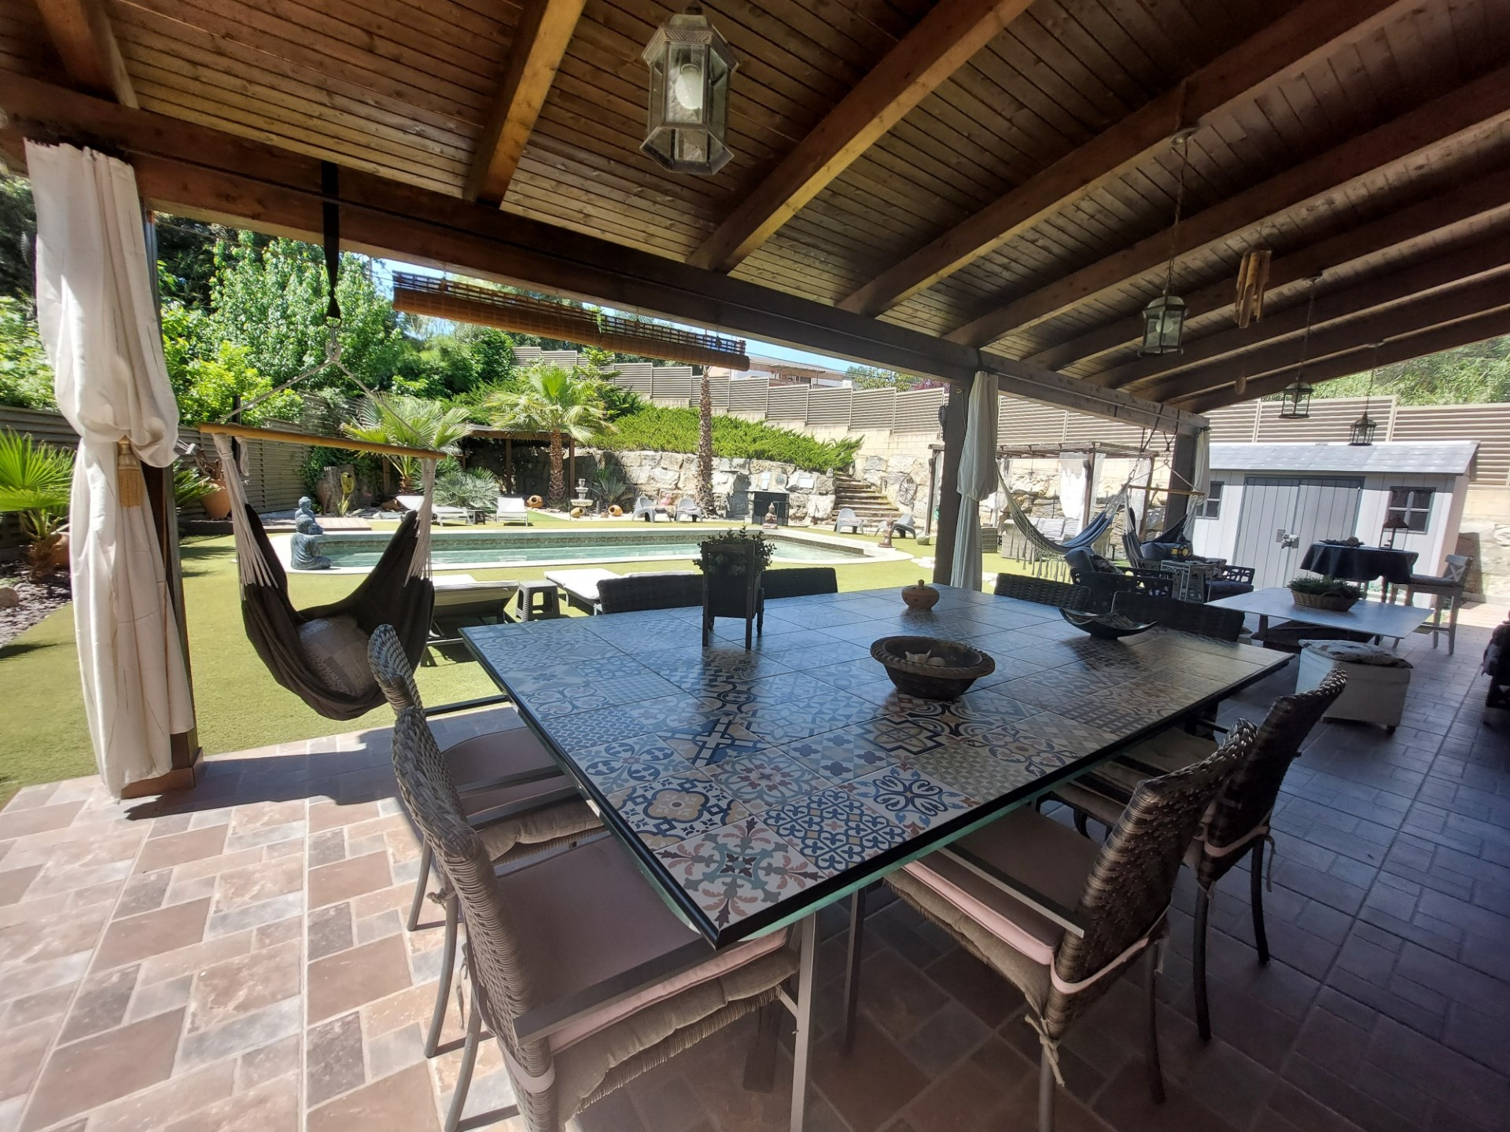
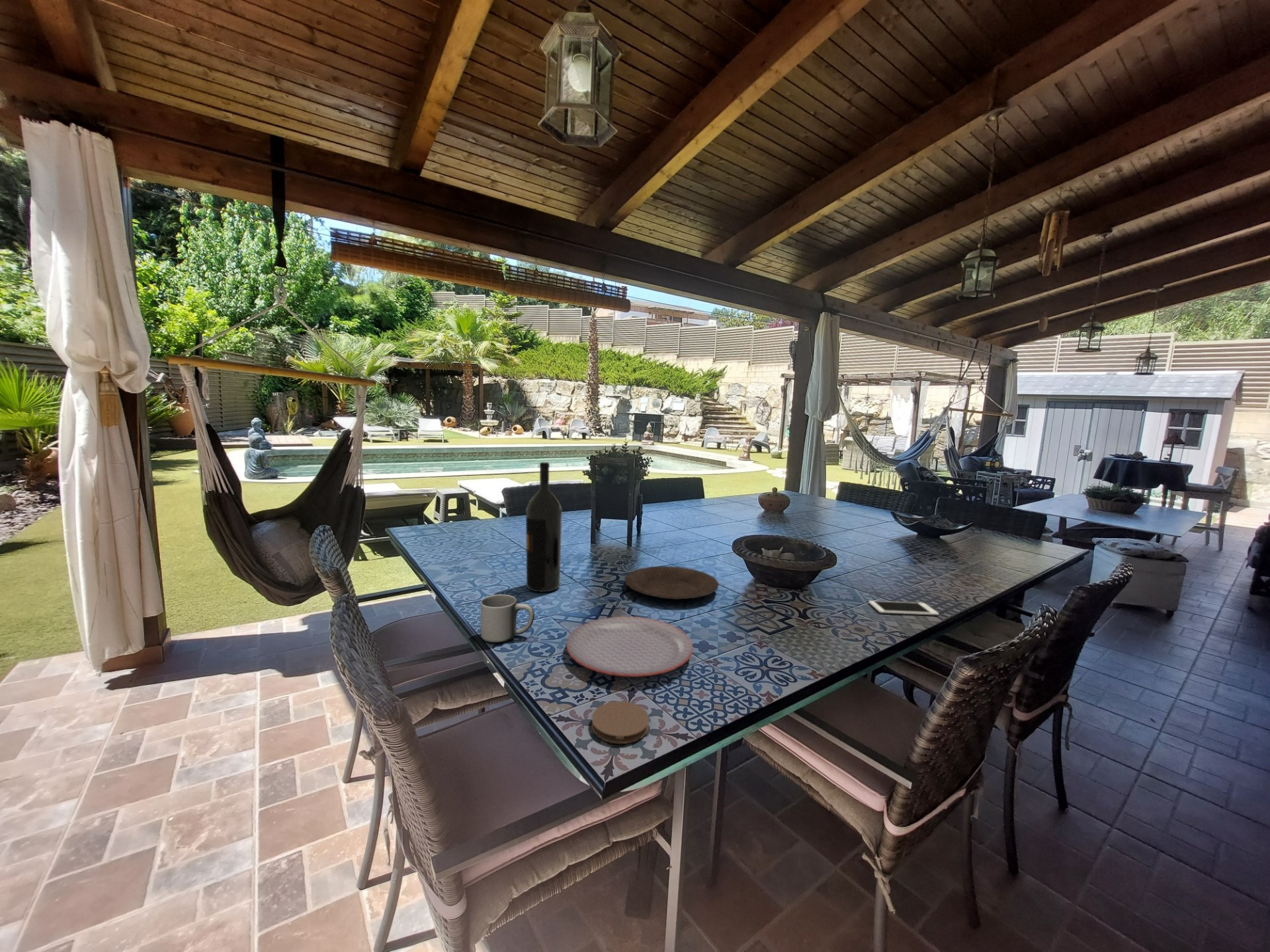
+ wine bottle (544, 526)
+ coaster (620, 721)
+ mug (507, 618)
+ plate (671, 584)
+ plate (629, 647)
+ cell phone (902, 608)
